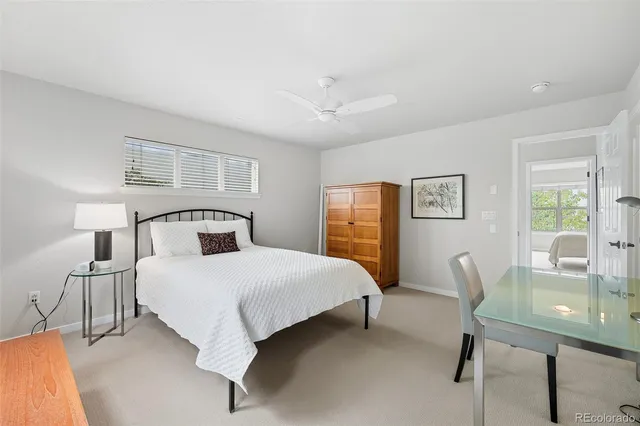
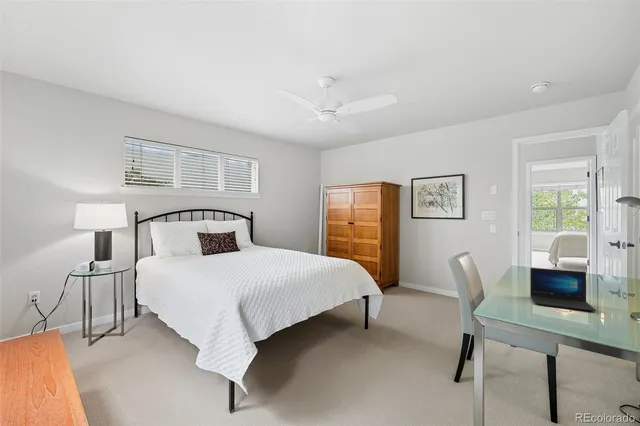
+ laptop (560, 287)
